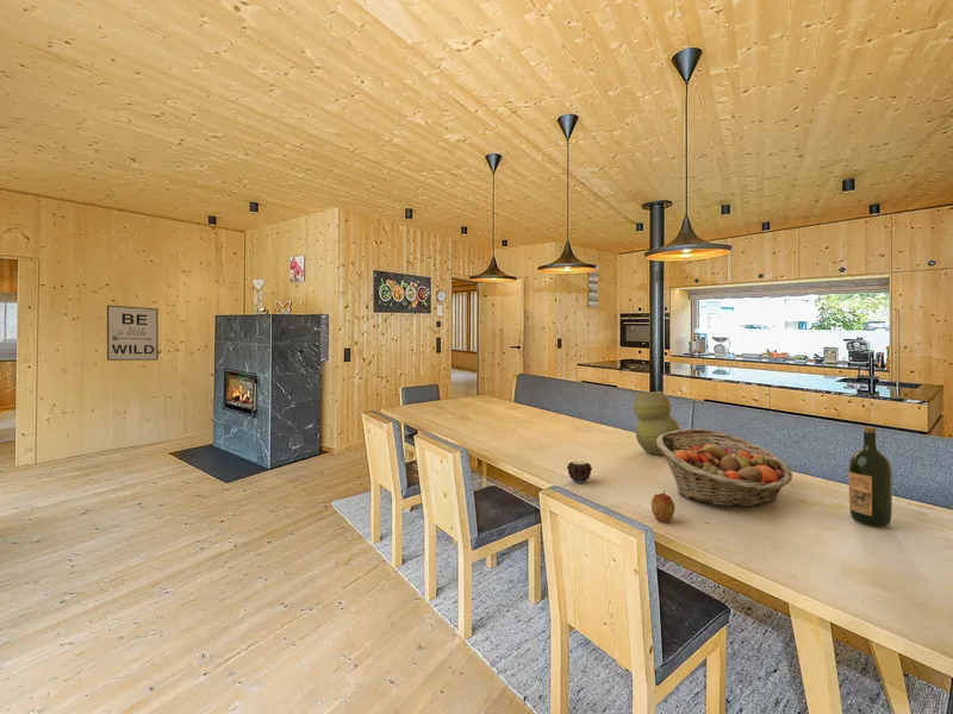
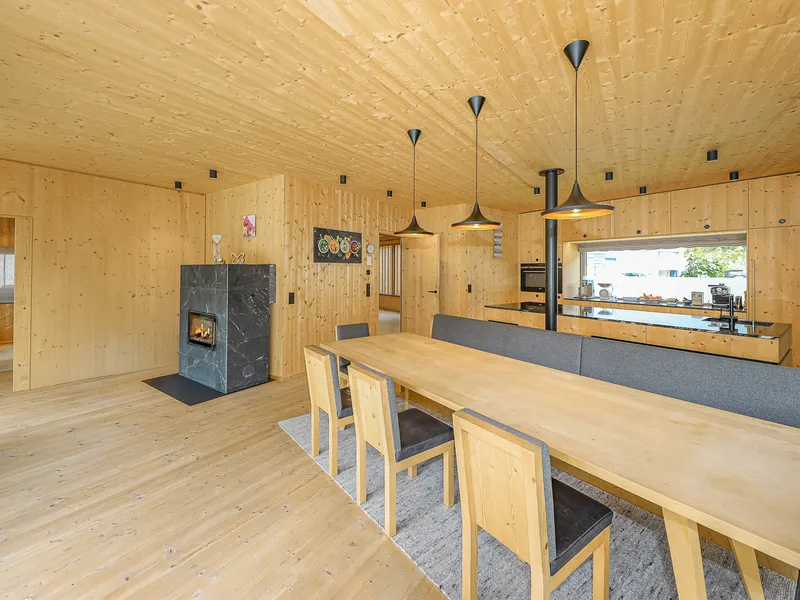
- candle (579, 469)
- vase (656, 421)
- wall art (132, 333)
- fruit basket (721, 464)
- wine bottle (870, 474)
- apple (662, 505)
